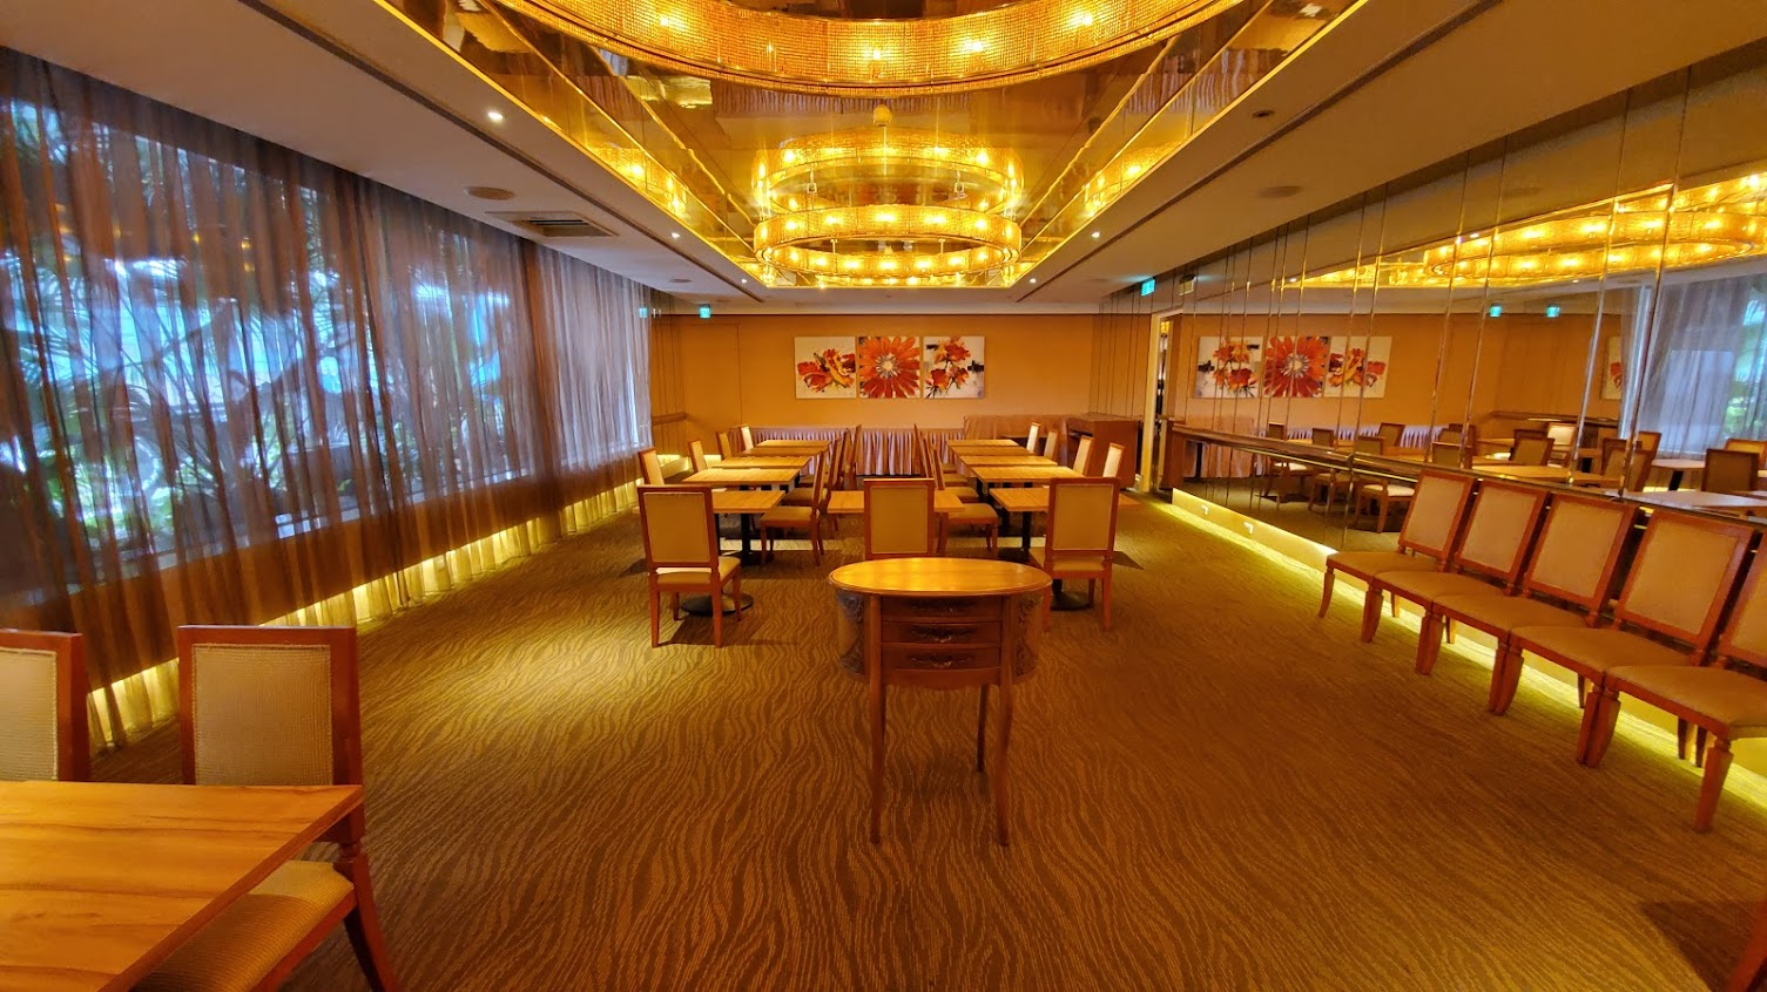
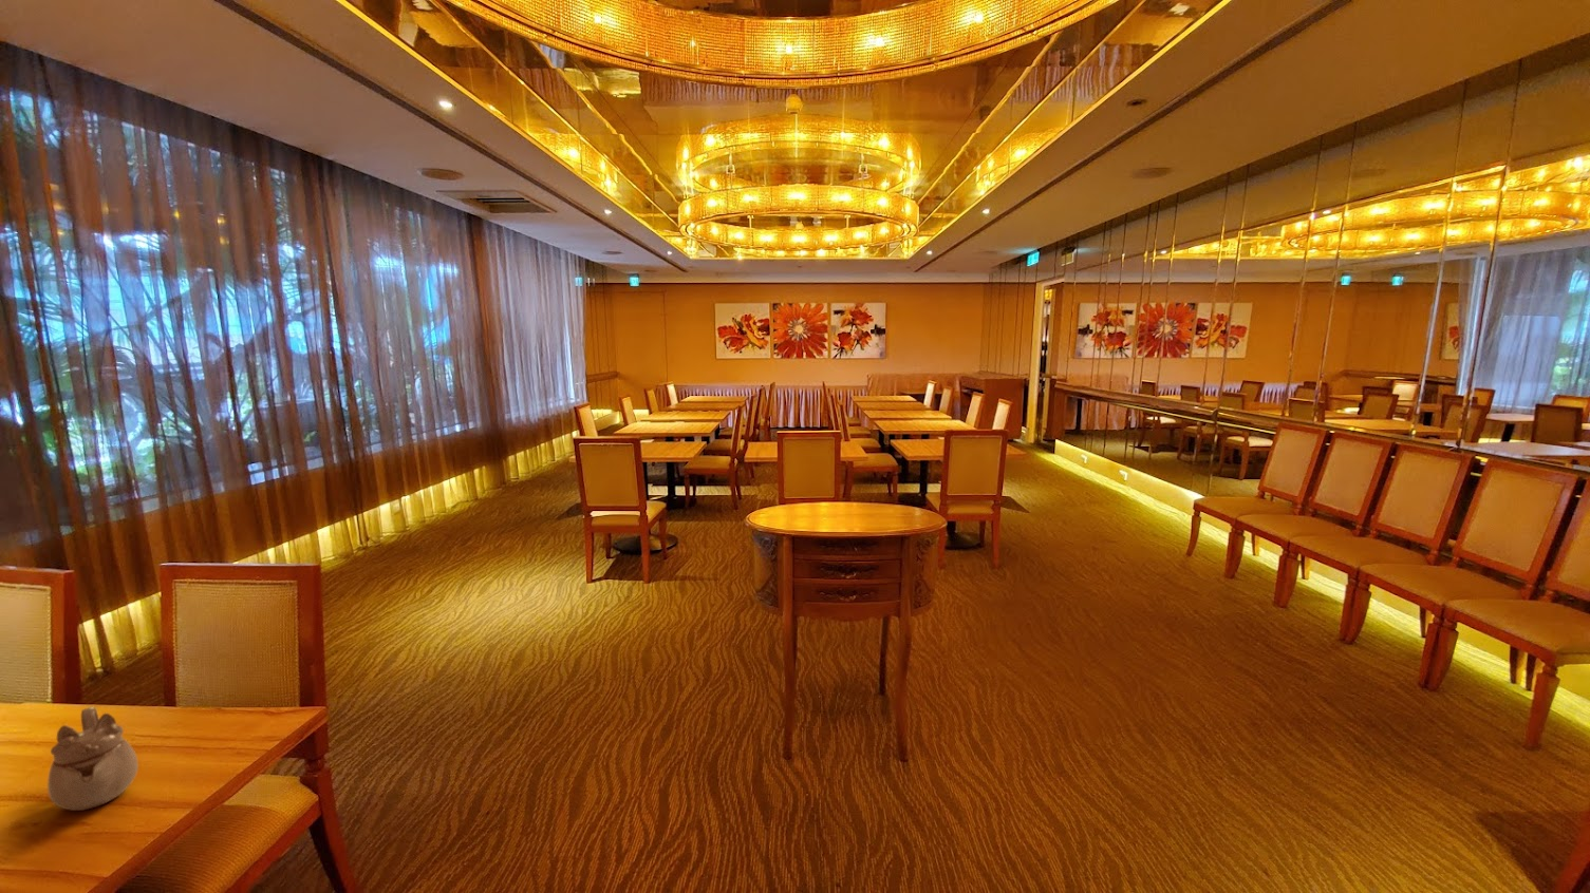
+ teapot (91, 757)
